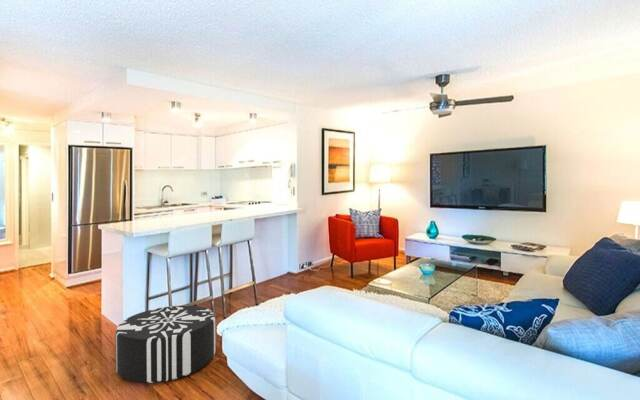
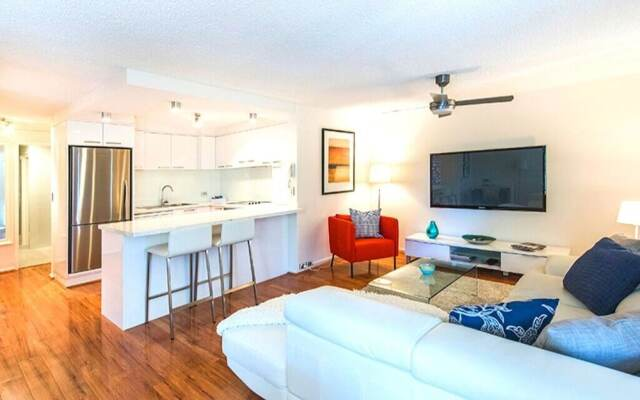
- pouf (168, 339)
